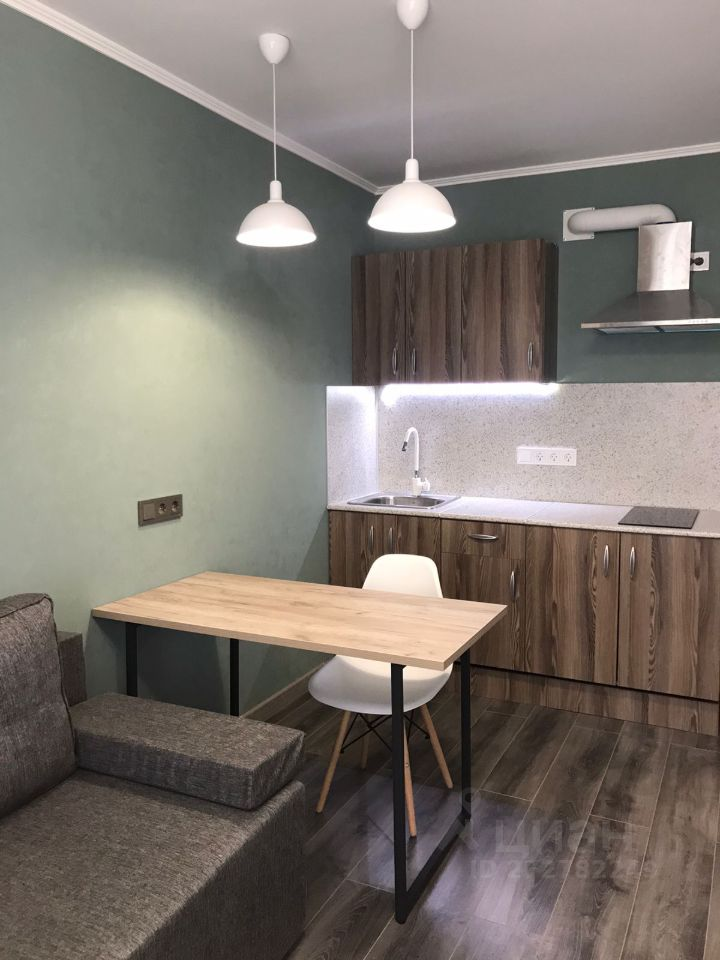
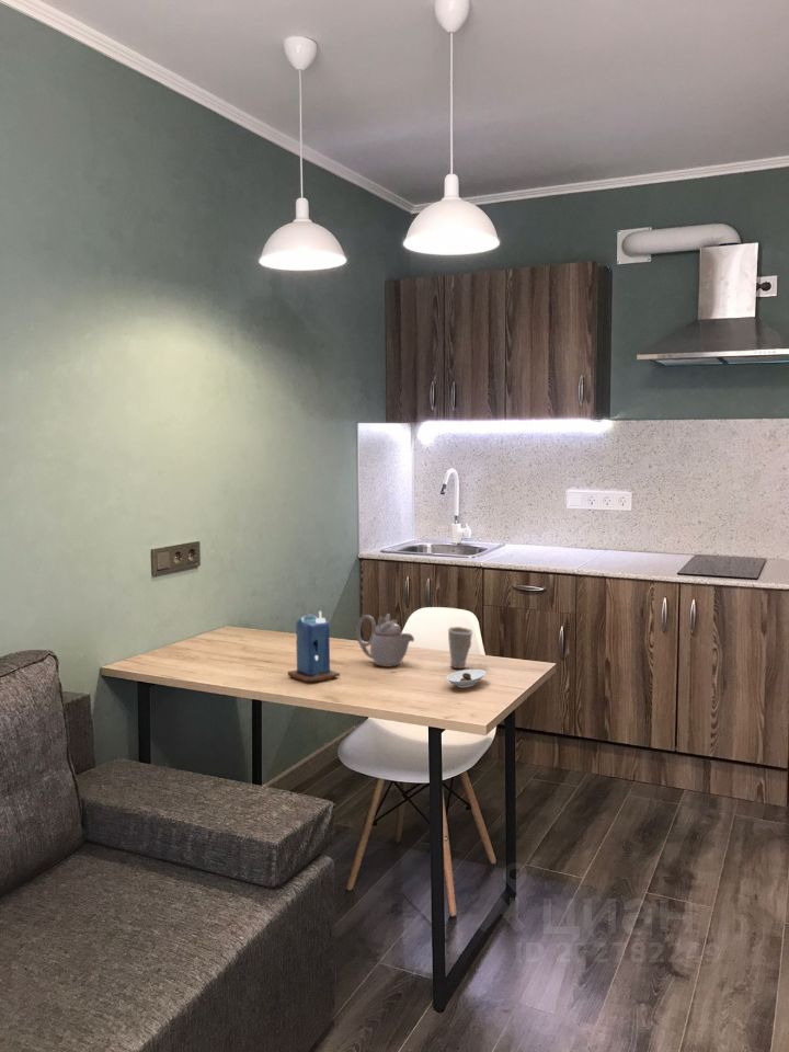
+ candle (312, 643)
+ saucer (466, 678)
+ teapot (385, 639)
+ cup (460, 648)
